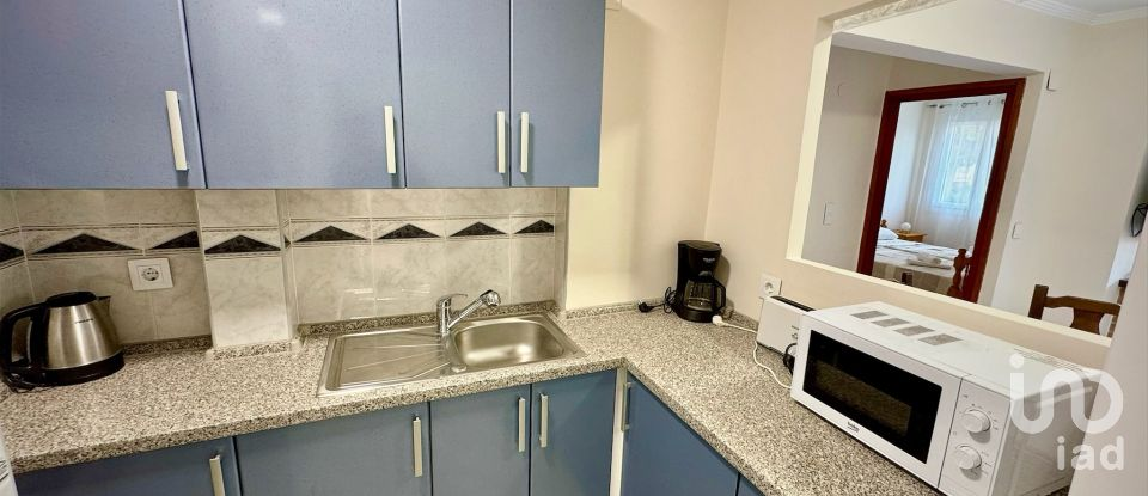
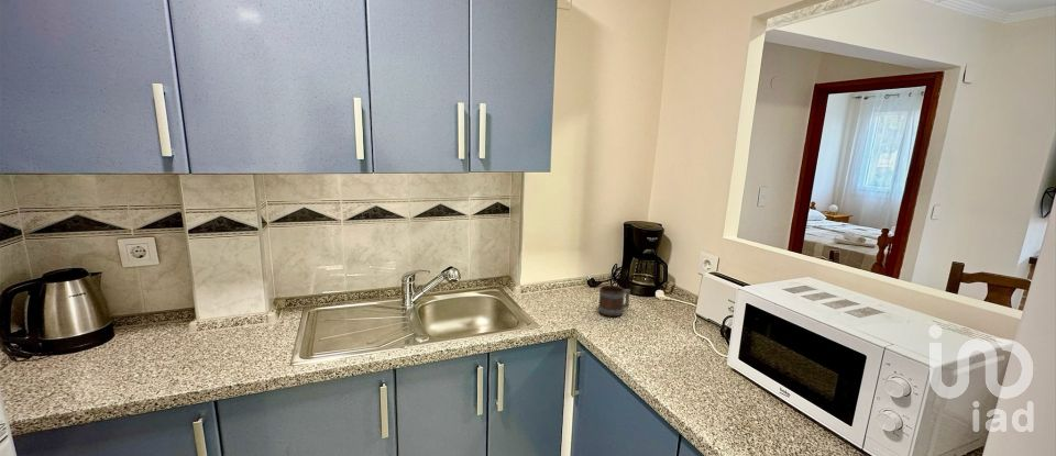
+ mug (615, 300)
